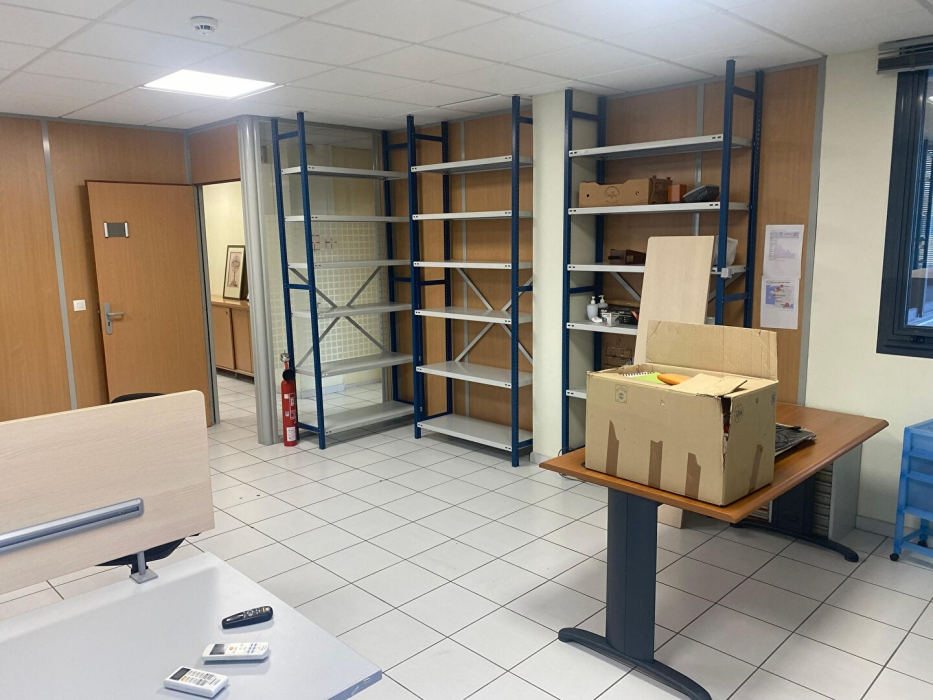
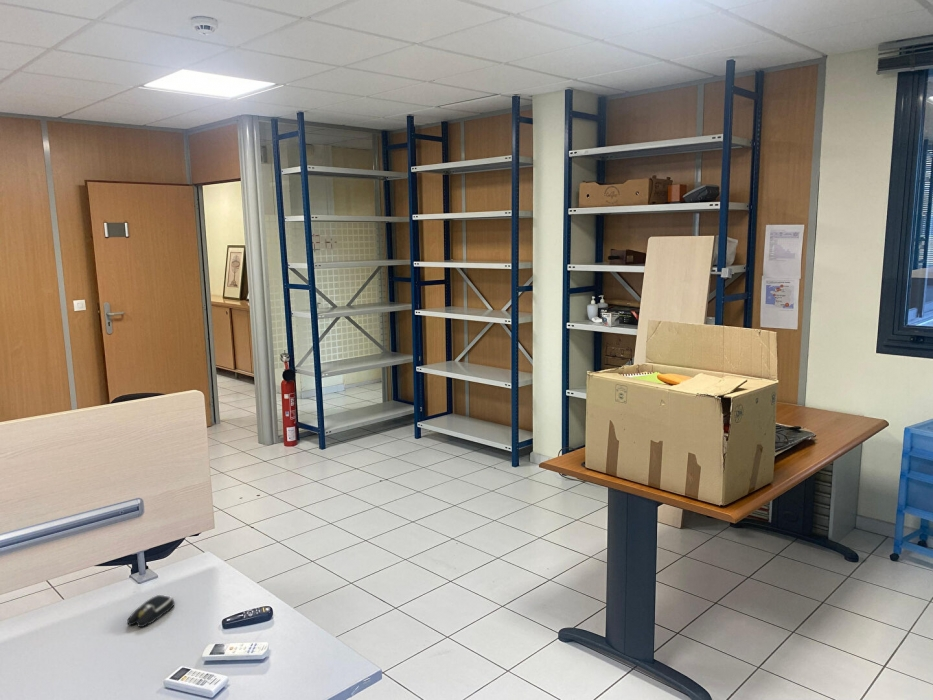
+ computer mouse (151, 608)
